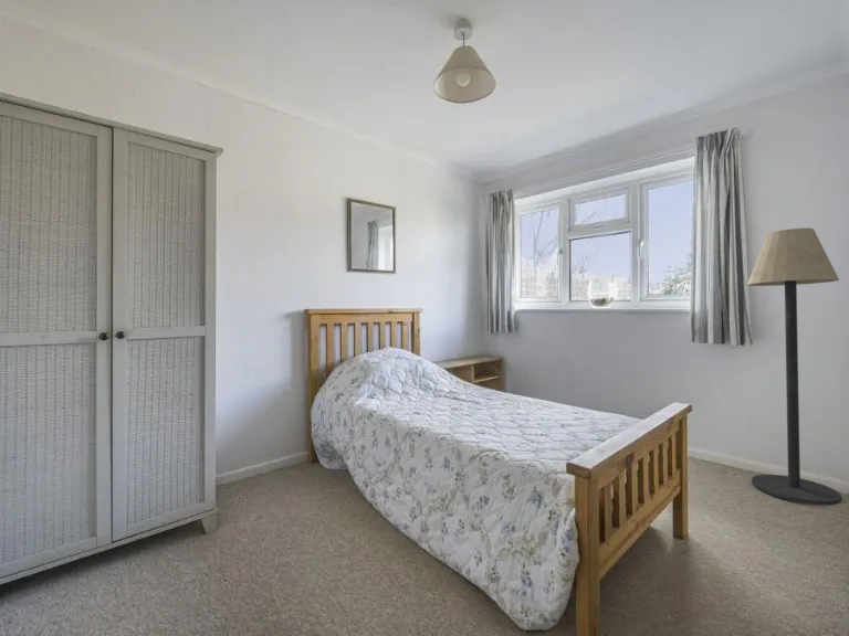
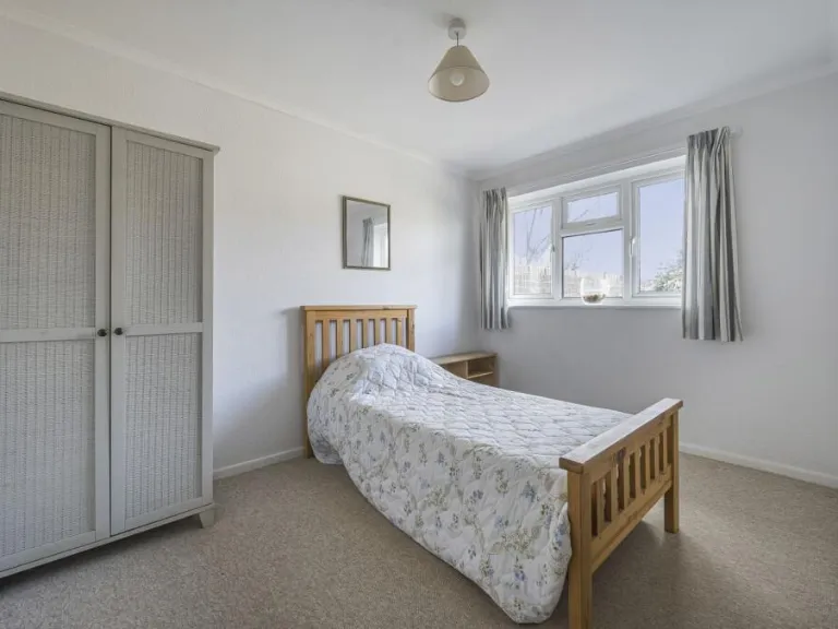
- floor lamp (792, 360)
